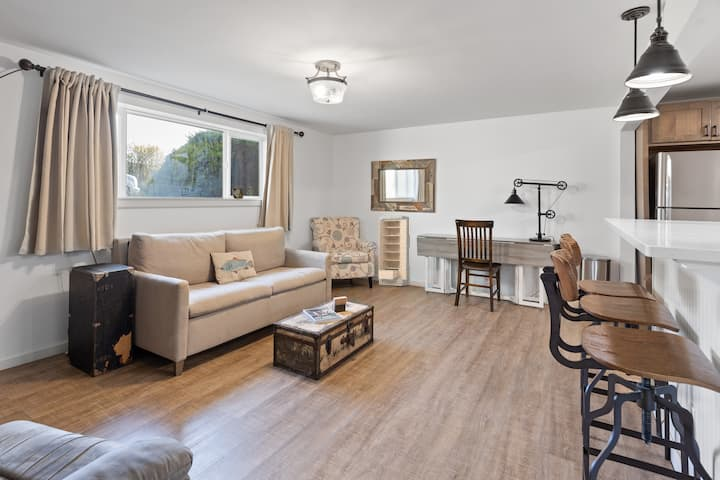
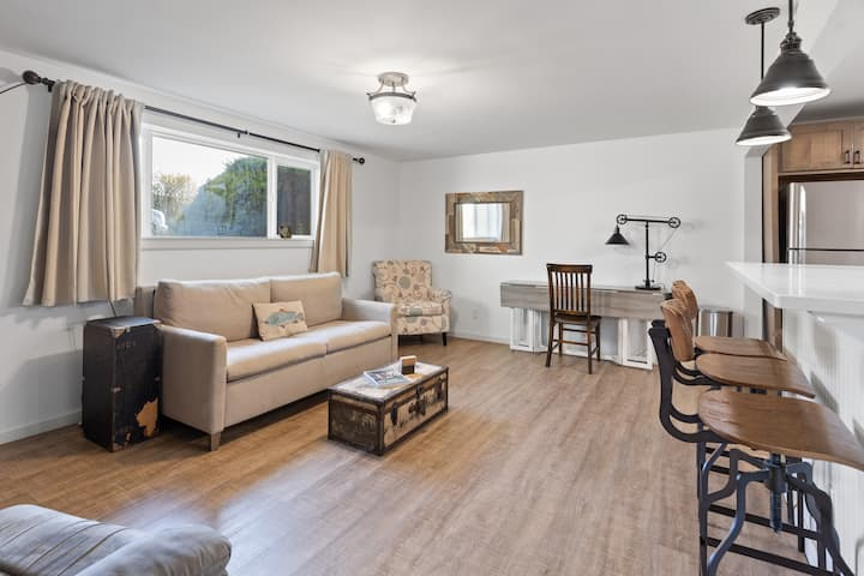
- storage cabinet (395, 250)
